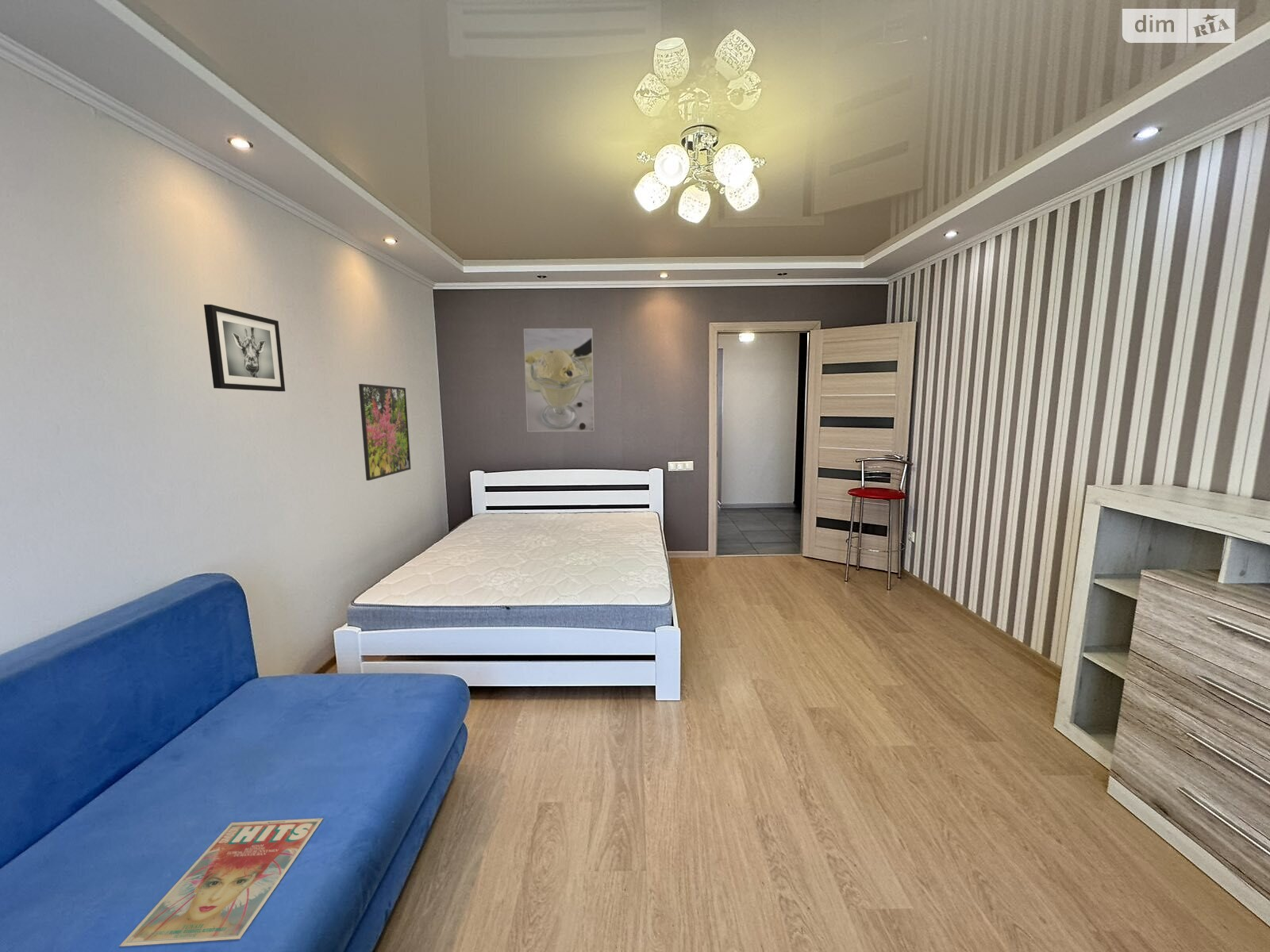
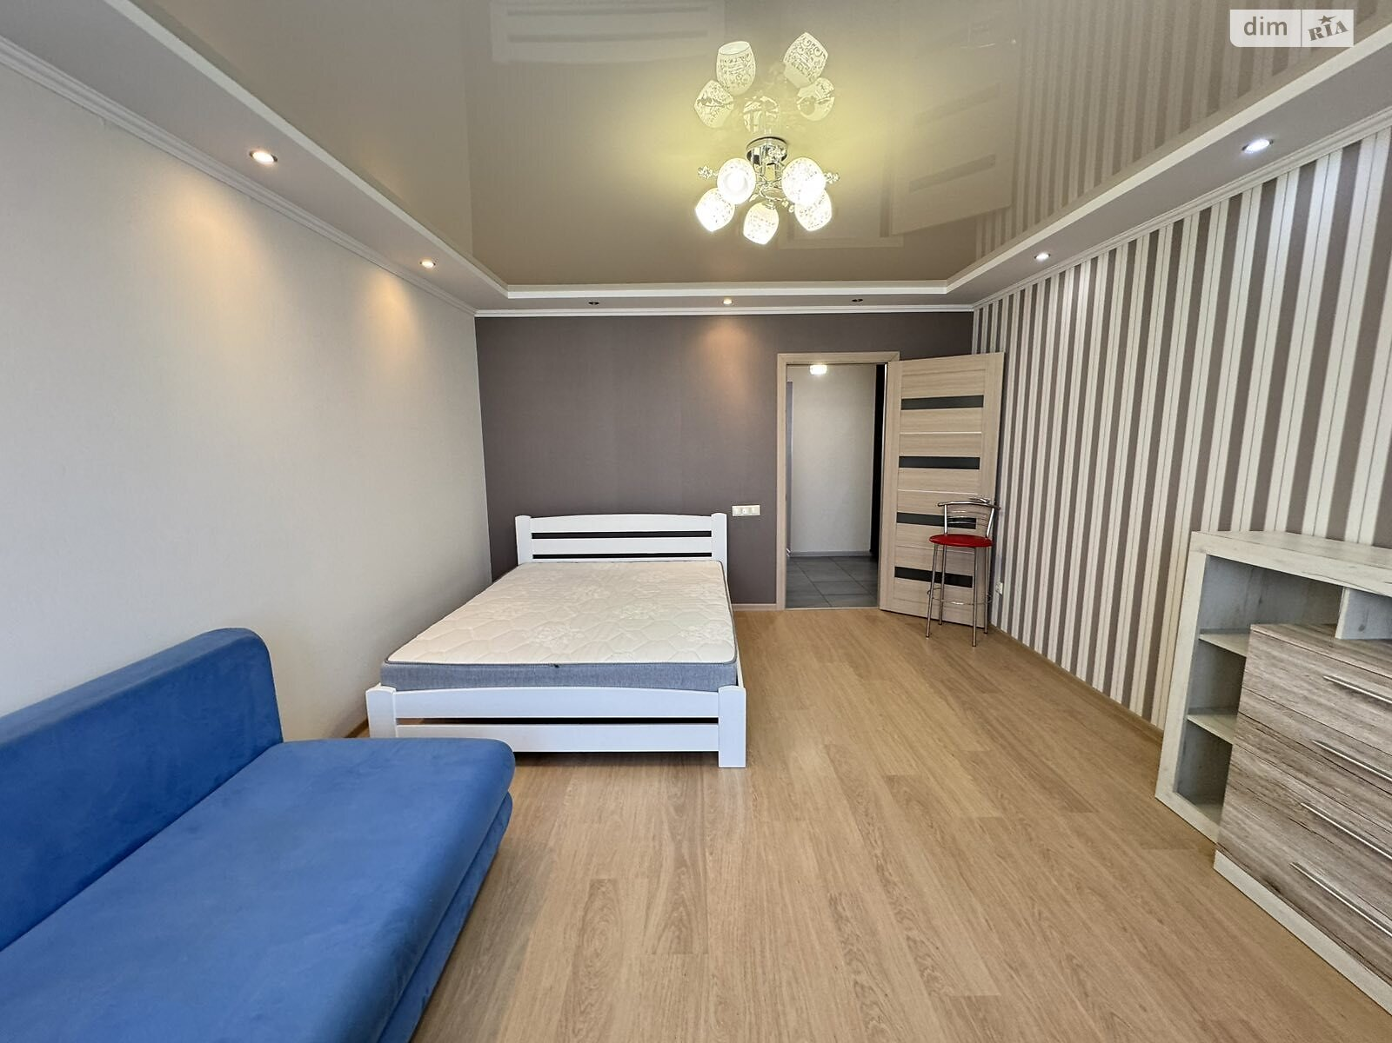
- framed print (559, 380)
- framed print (387, 431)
- wall art (248, 351)
- magazine (234, 873)
